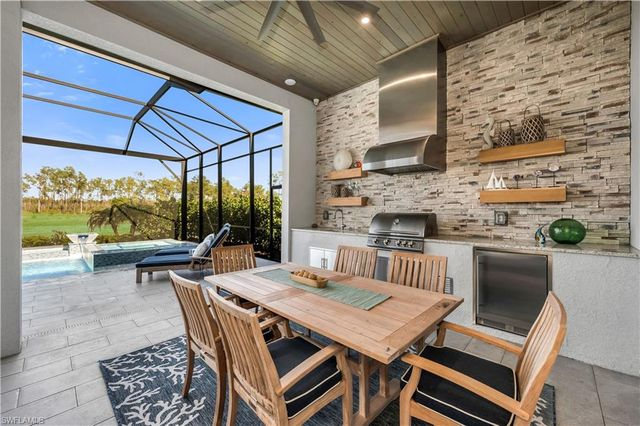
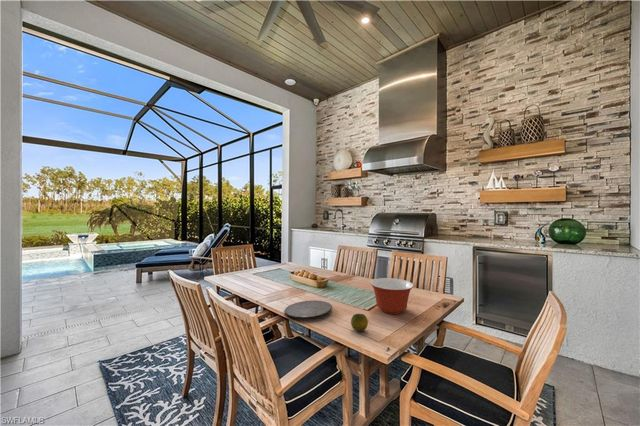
+ plate (308, 308)
+ fruit (359, 322)
+ mixing bowl (391, 296)
